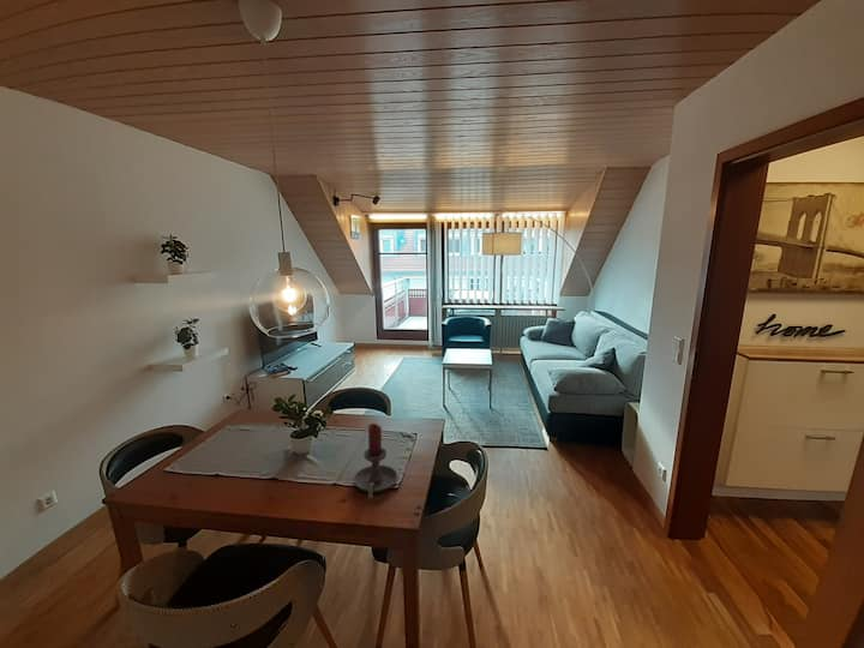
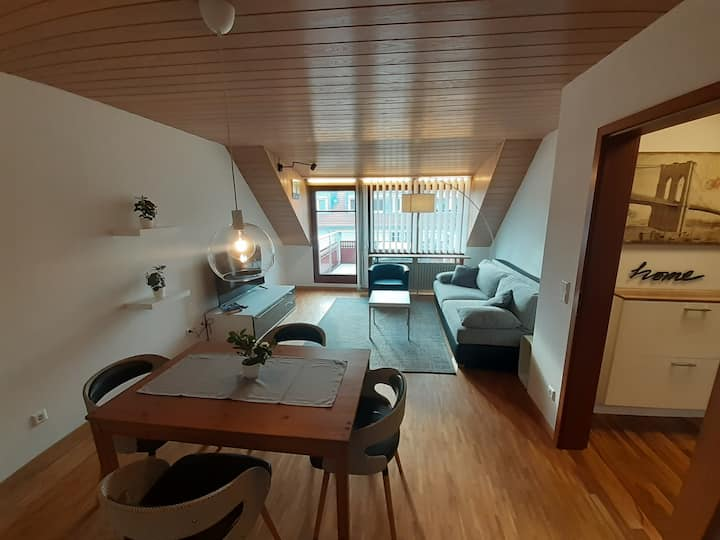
- candle holder (373, 456)
